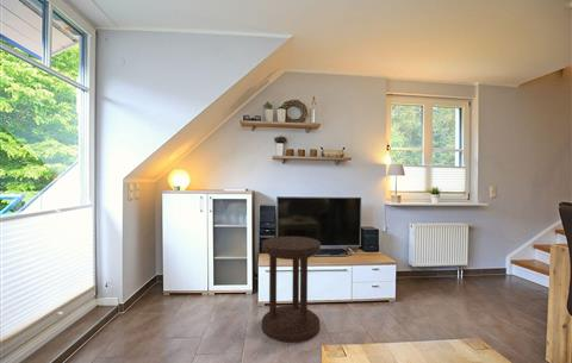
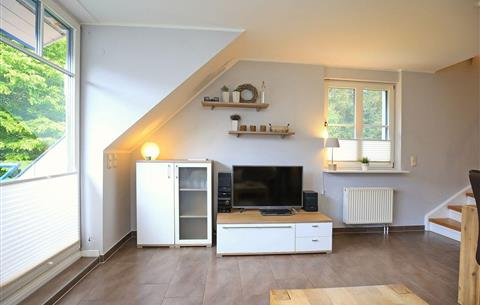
- side table (293, 283)
